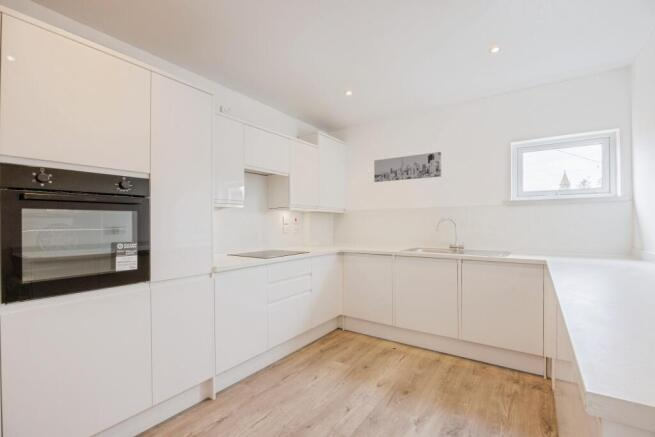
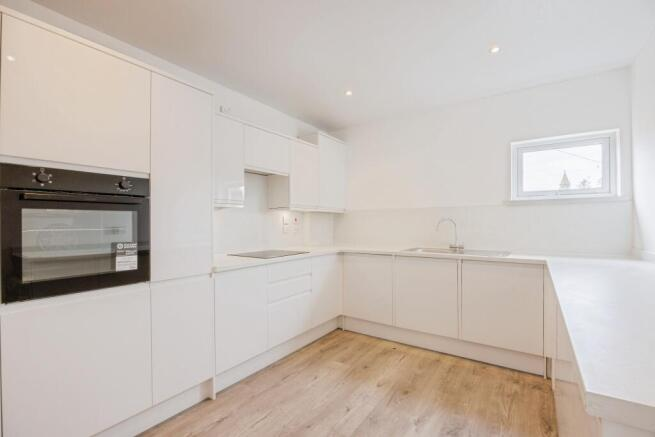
- wall art (405, 168)
